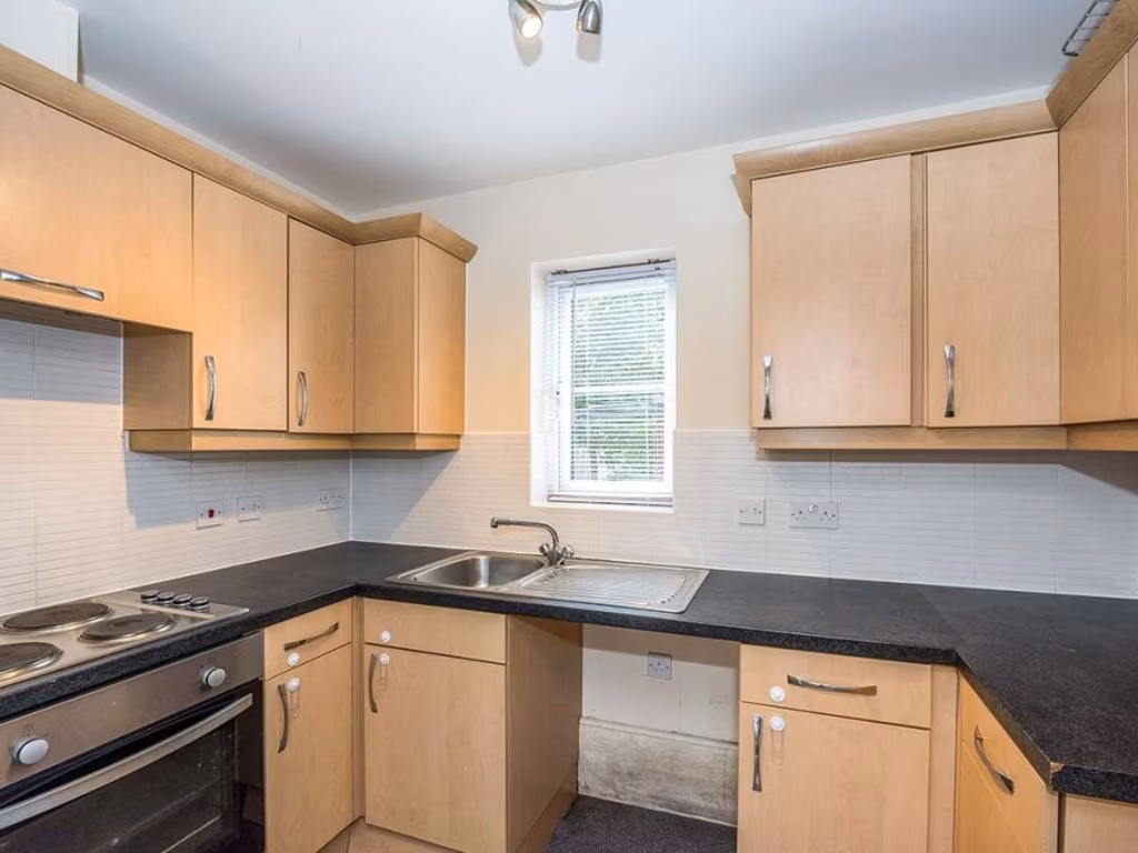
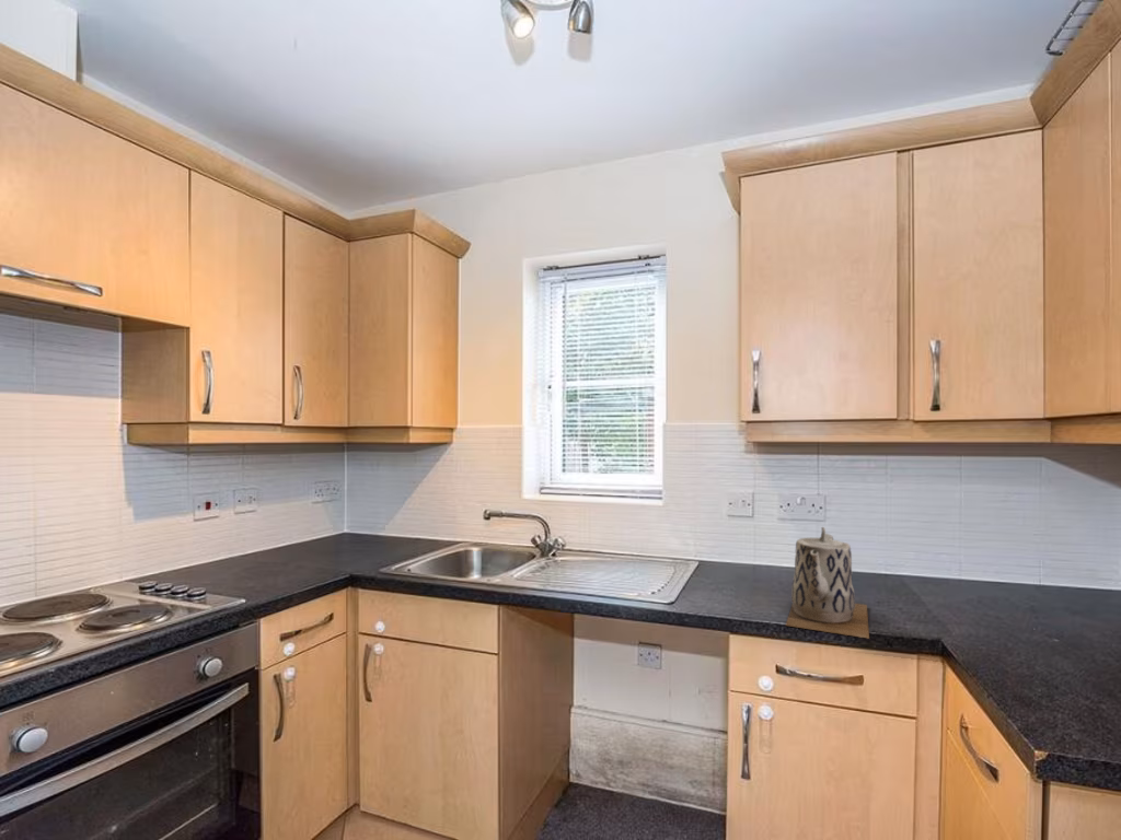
+ teapot (828, 571)
